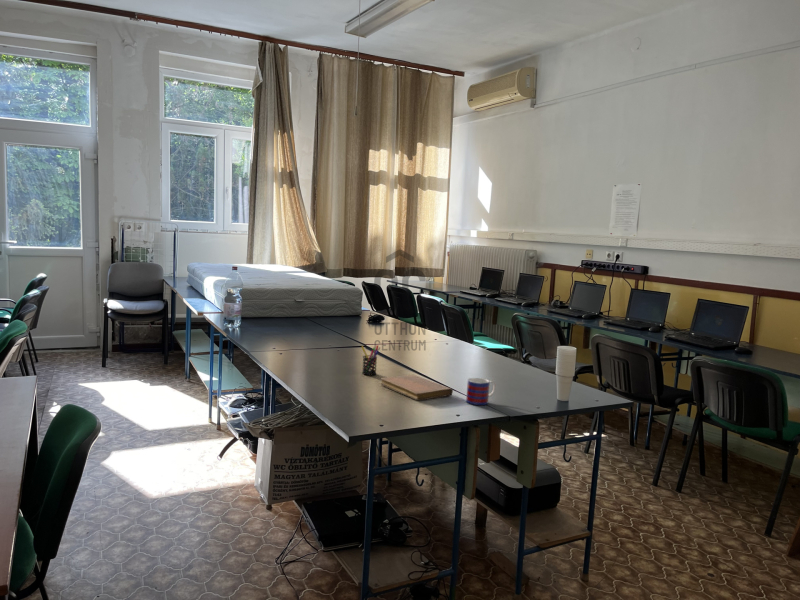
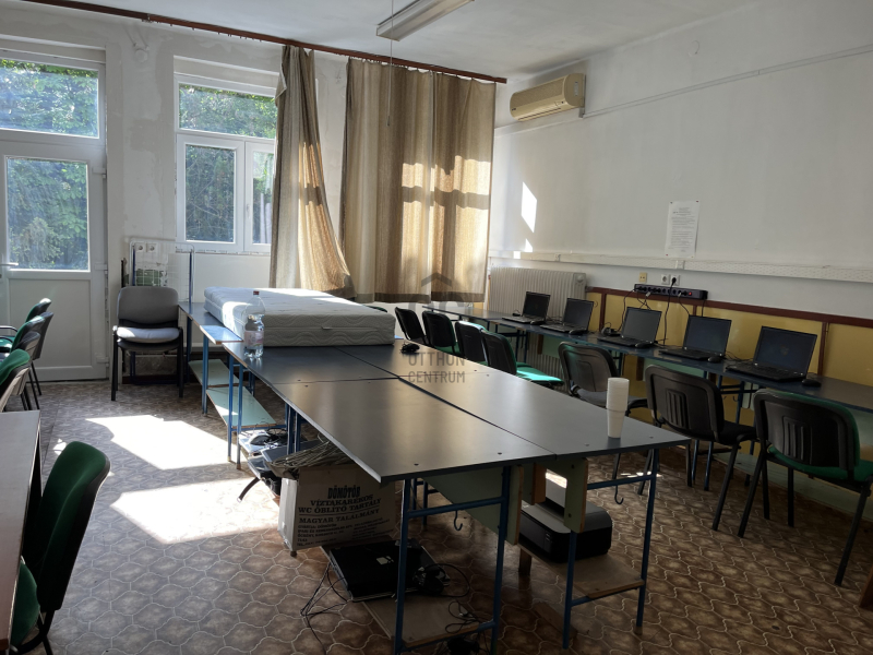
- mug (482, 390)
- pen holder (371, 358)
- notebook (415, 386)
